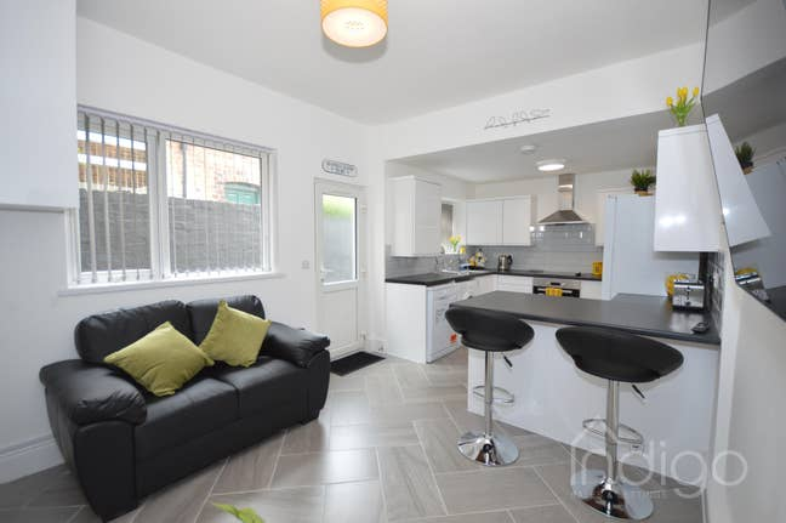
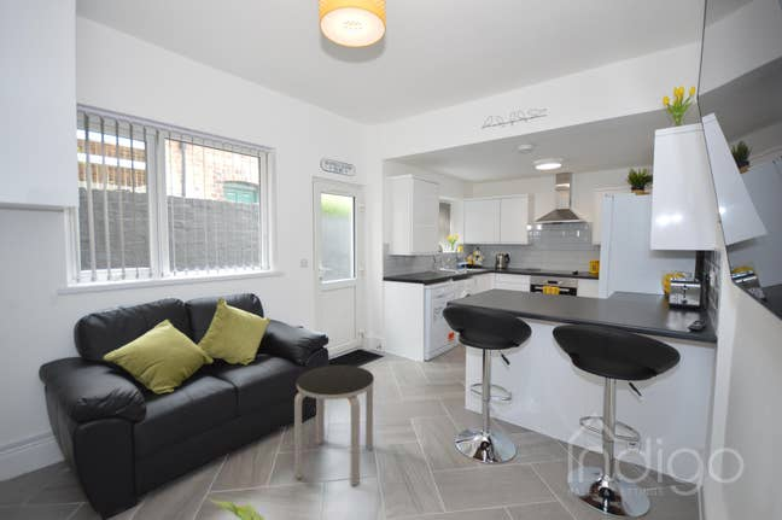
+ side table (323, 420)
